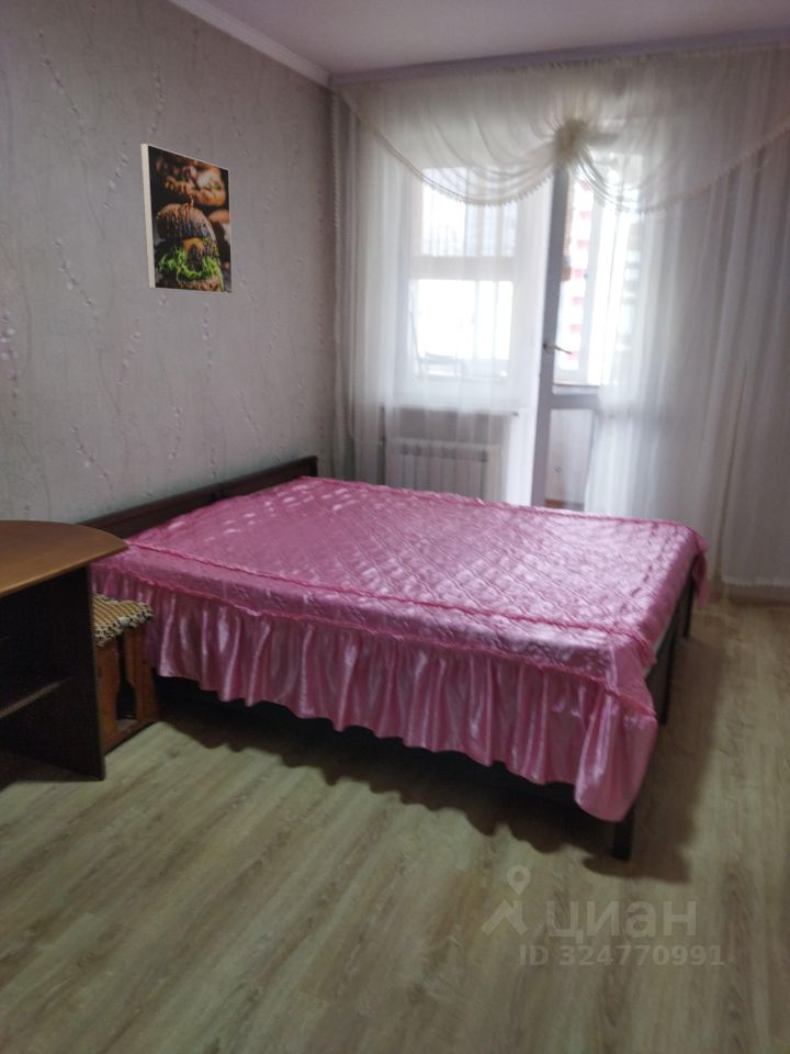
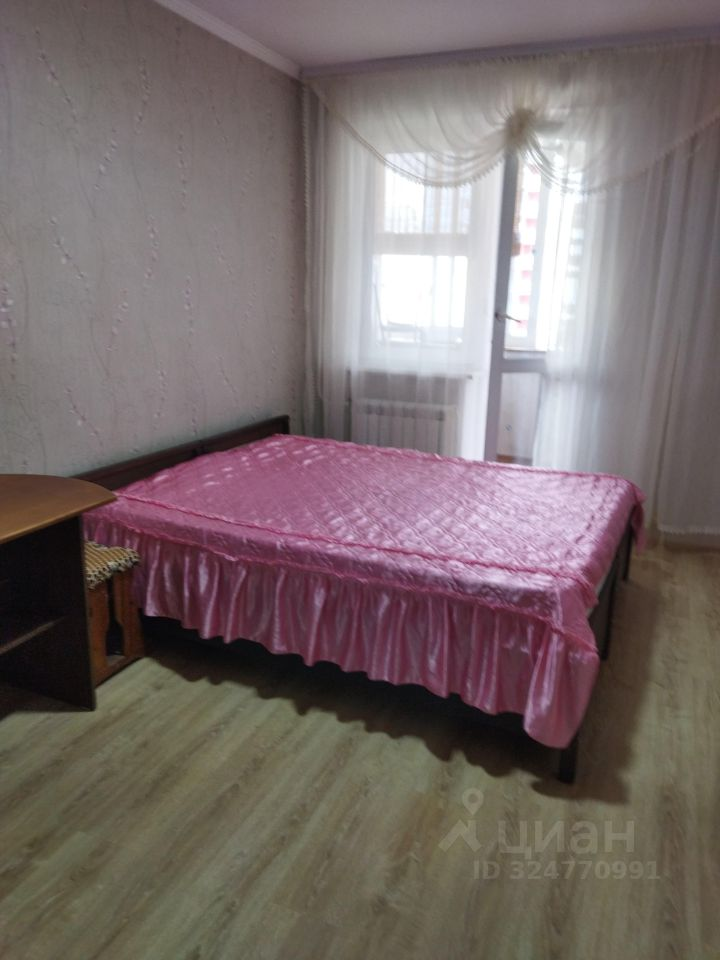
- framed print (190, 225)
